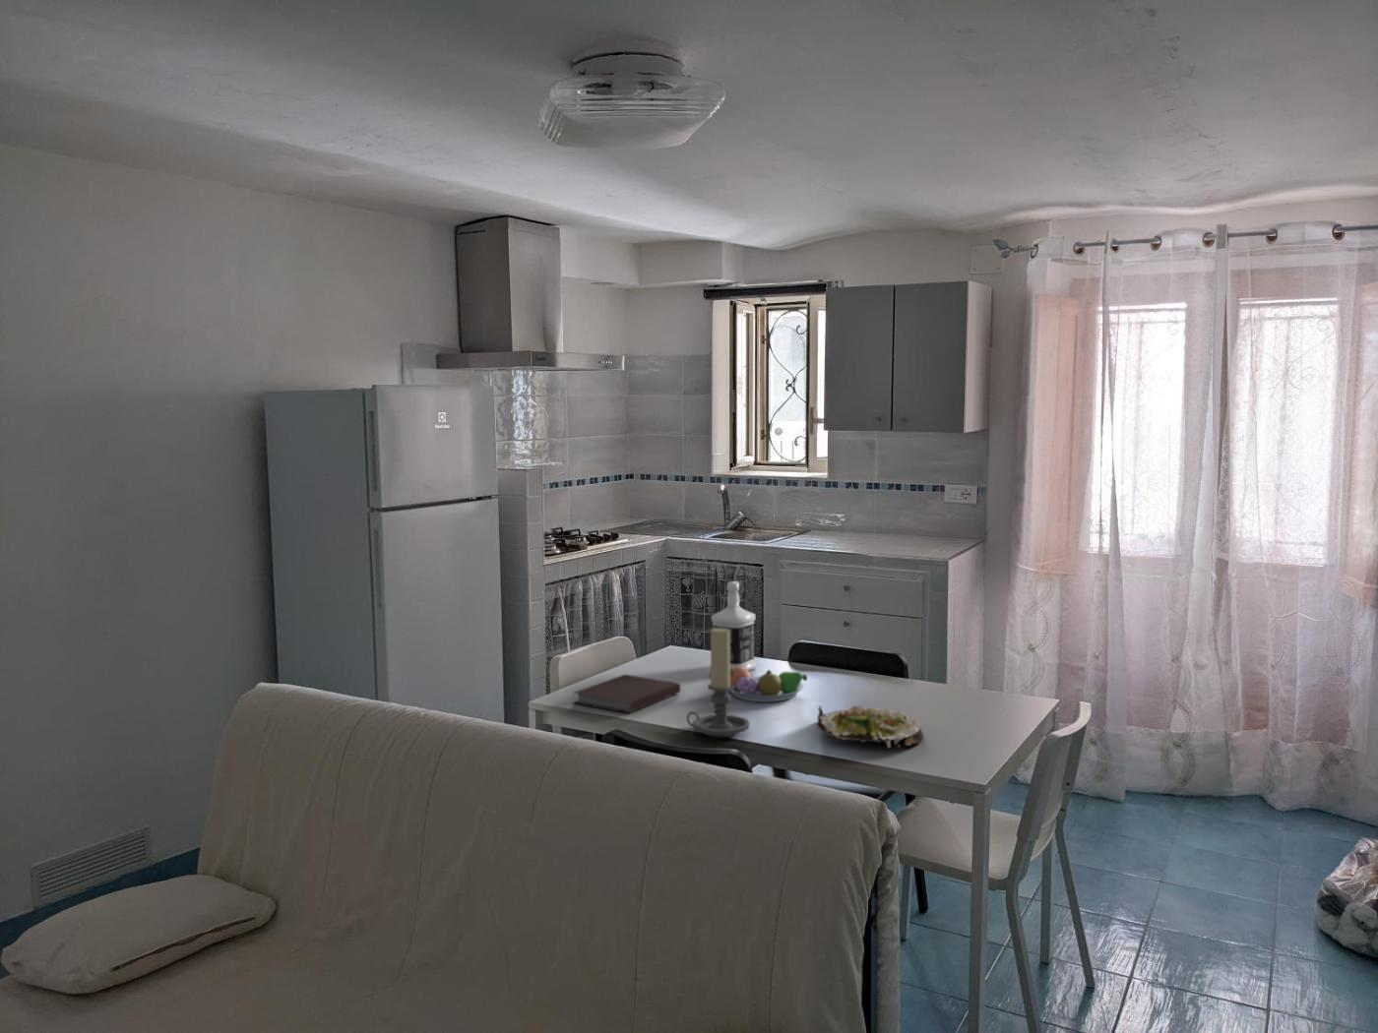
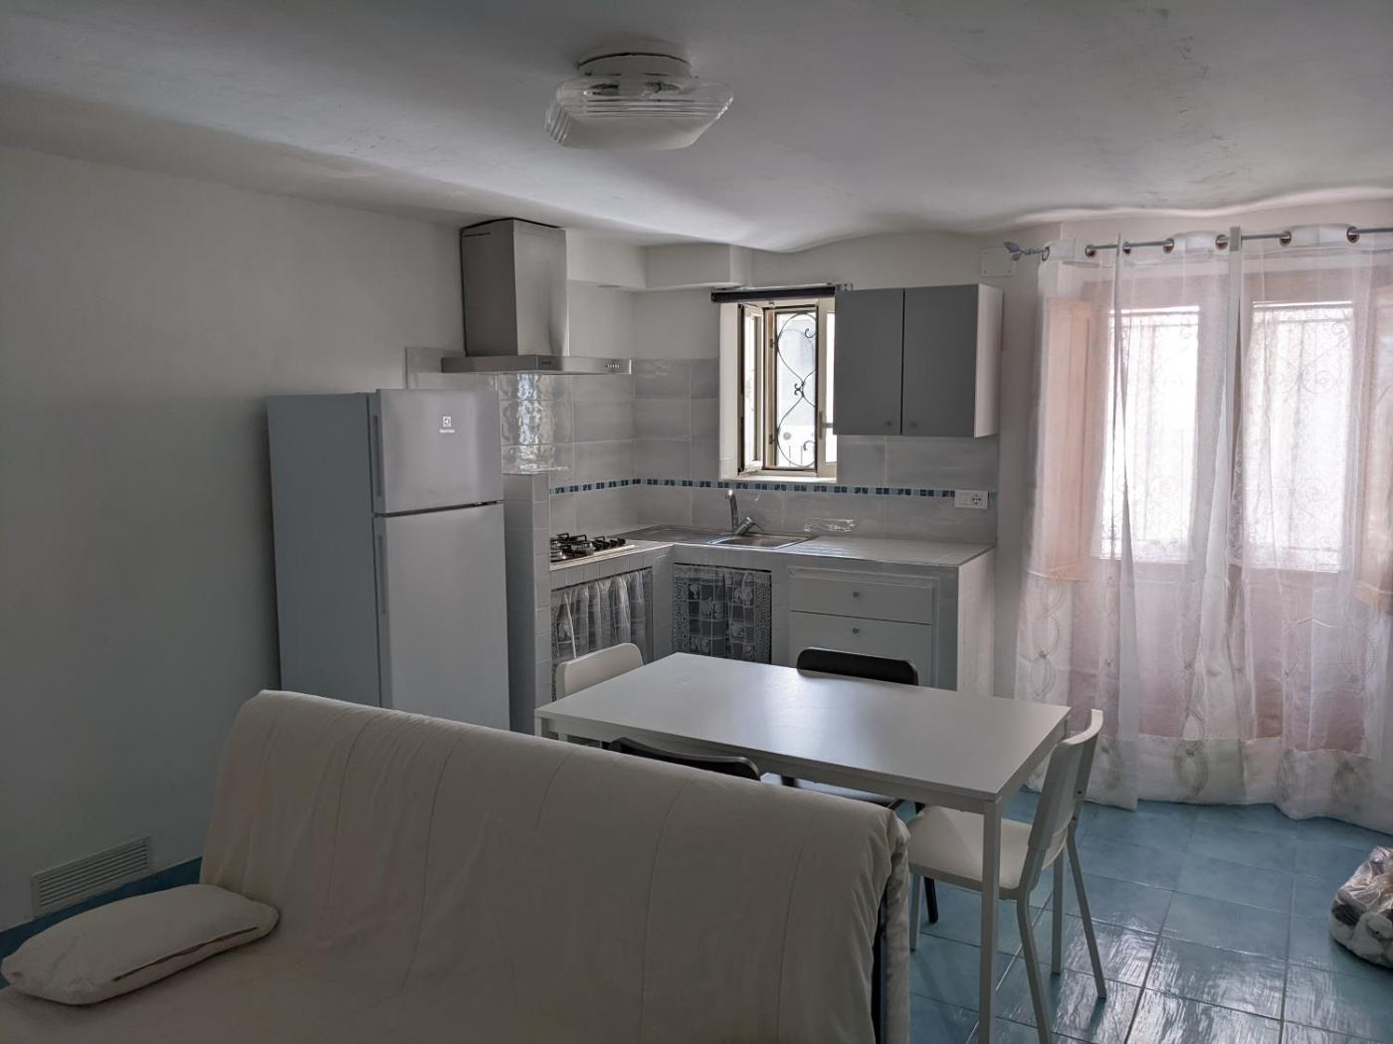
- notebook (627, 692)
- bottle (733, 626)
- salad plate (869, 722)
- candle holder (715, 679)
- fruit bowl (767, 679)
